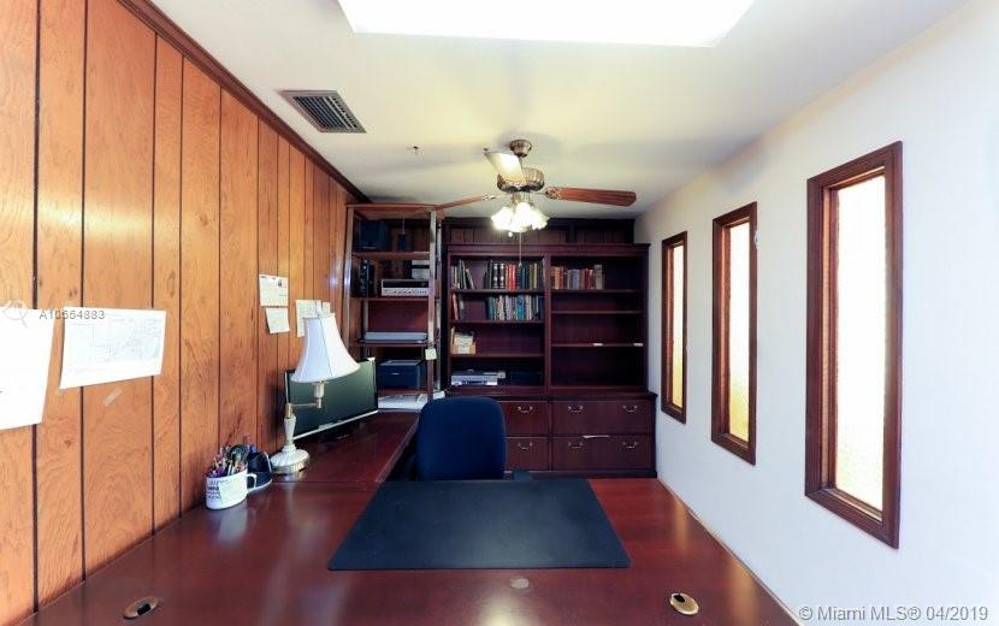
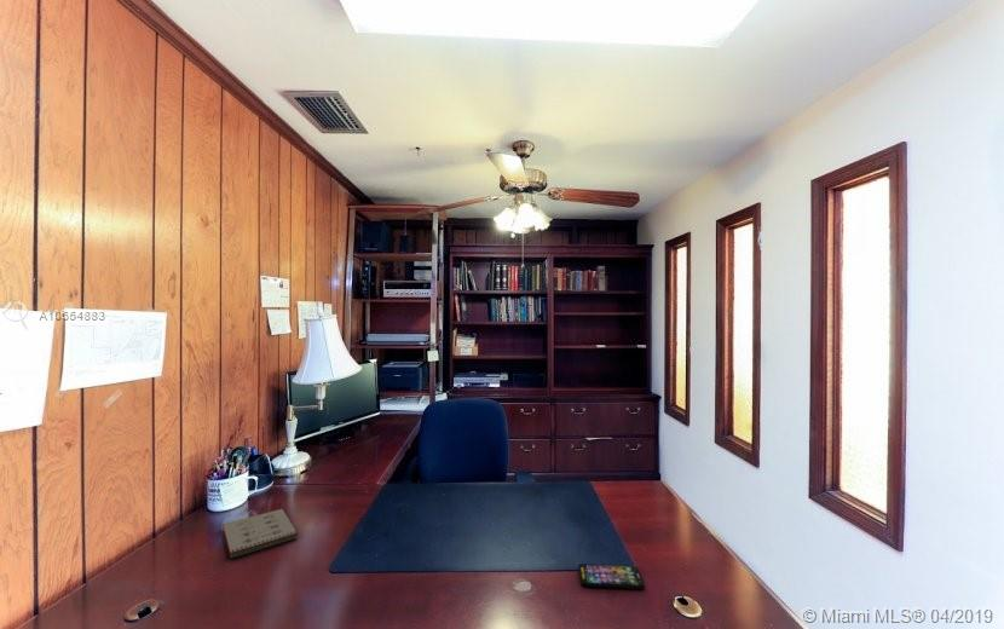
+ smartphone (610, 576)
+ notepad (259, 530)
